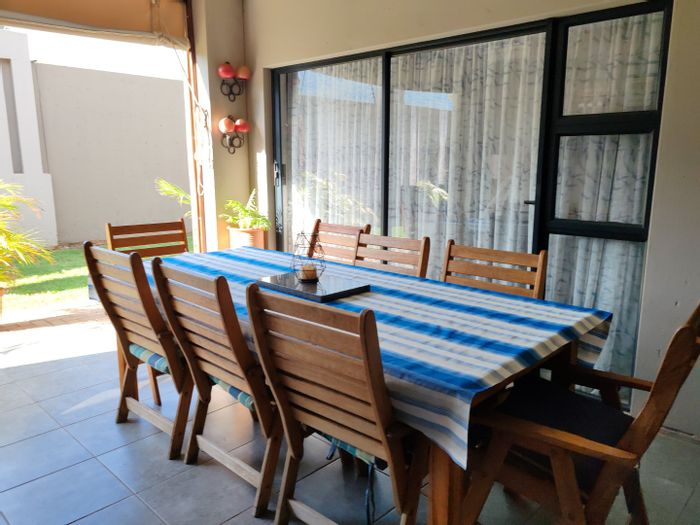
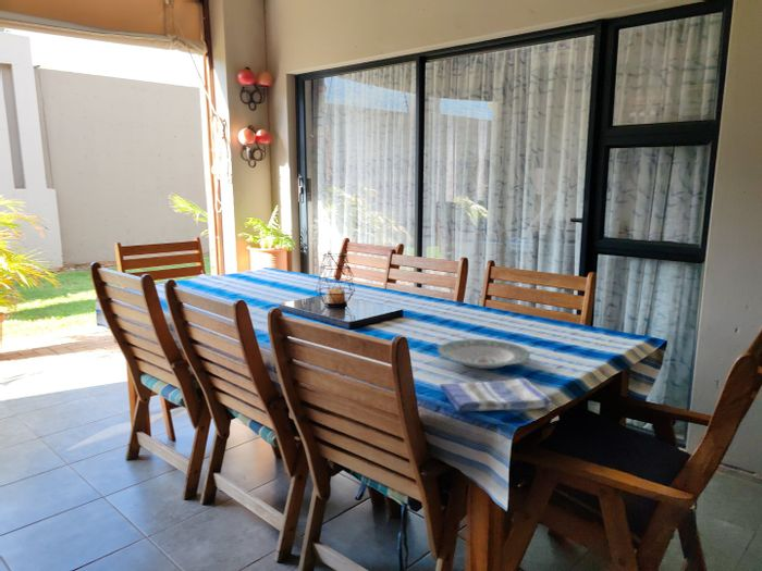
+ plate (482, 356)
+ dish towel (493, 393)
